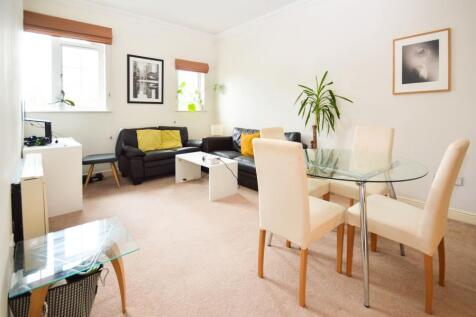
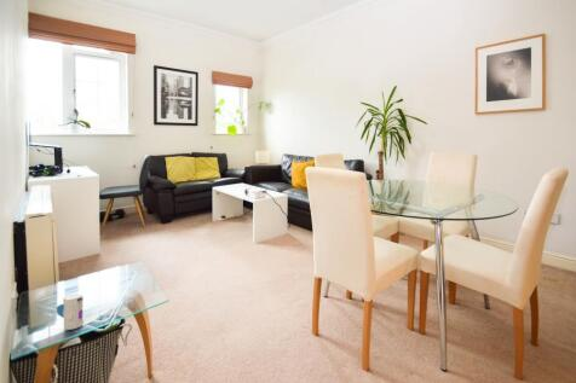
+ toy (70, 311)
